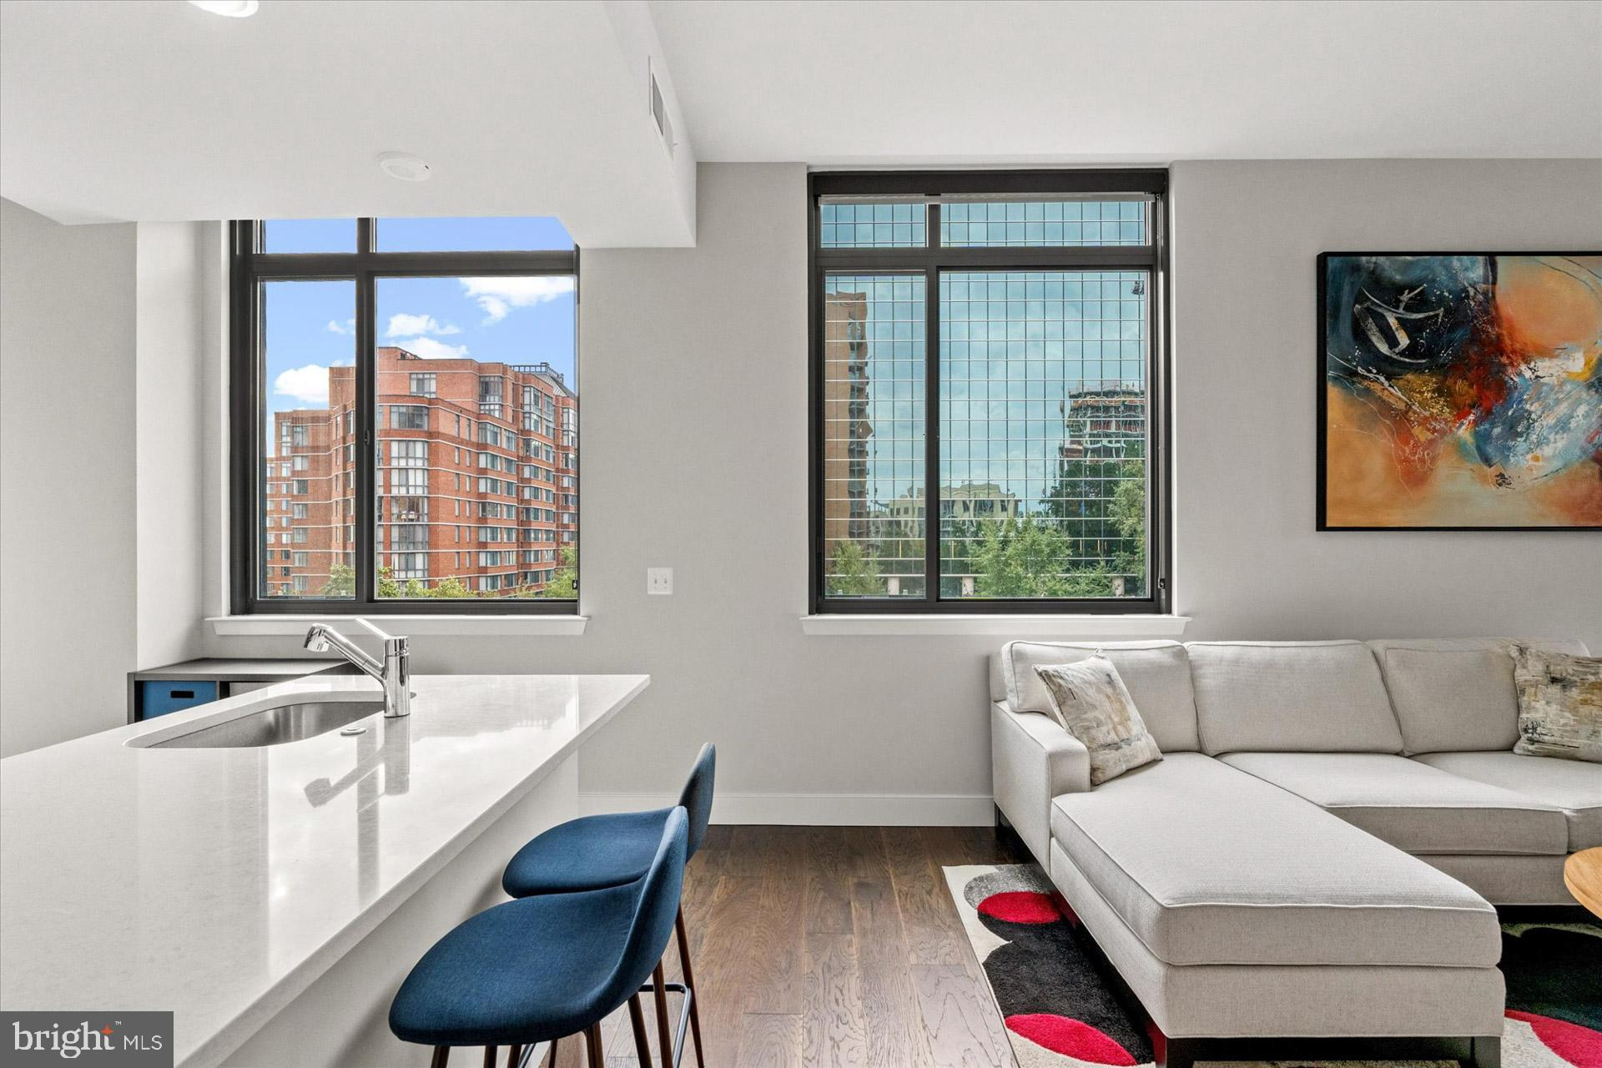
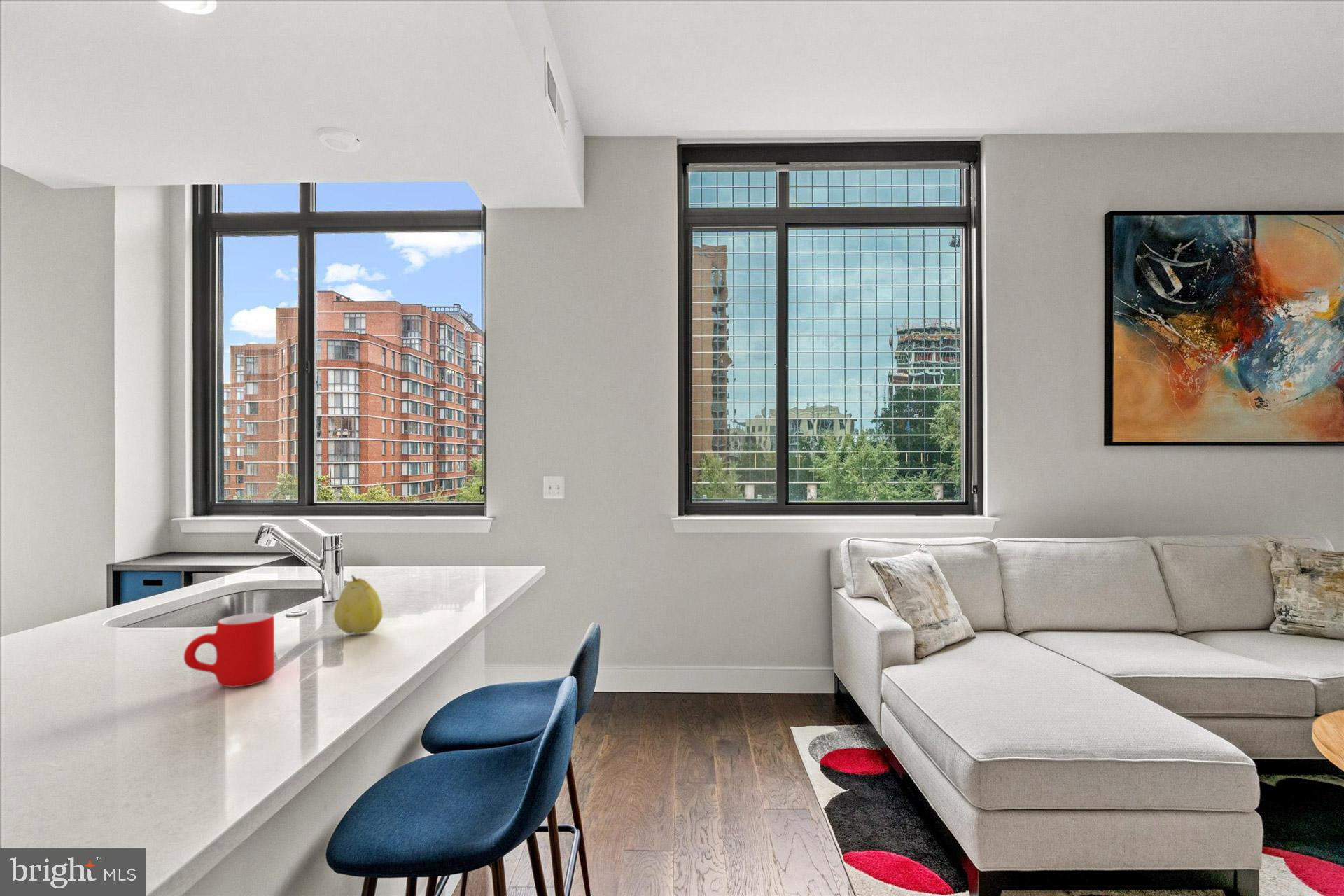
+ fruit (359, 603)
+ mug (230, 652)
